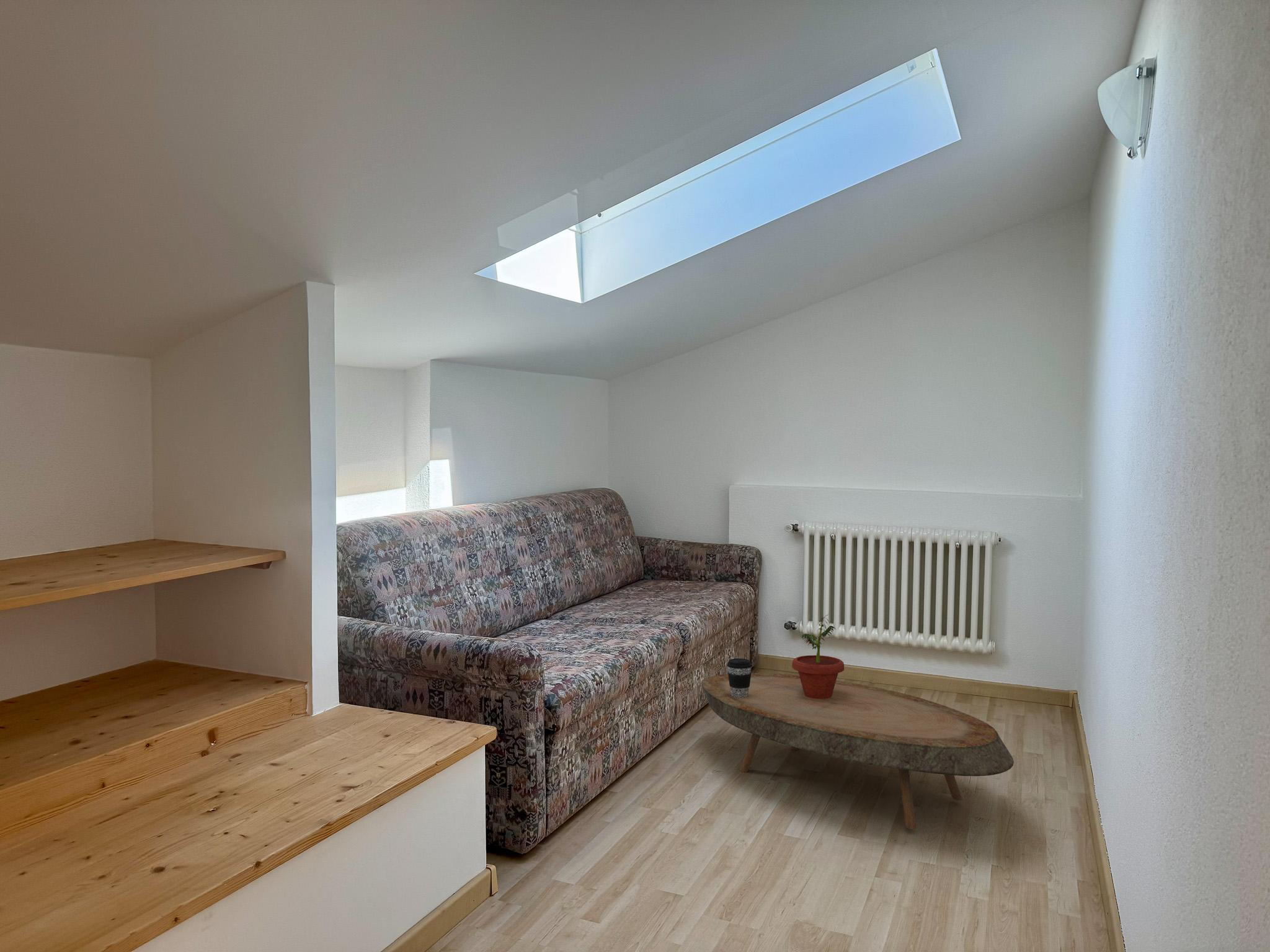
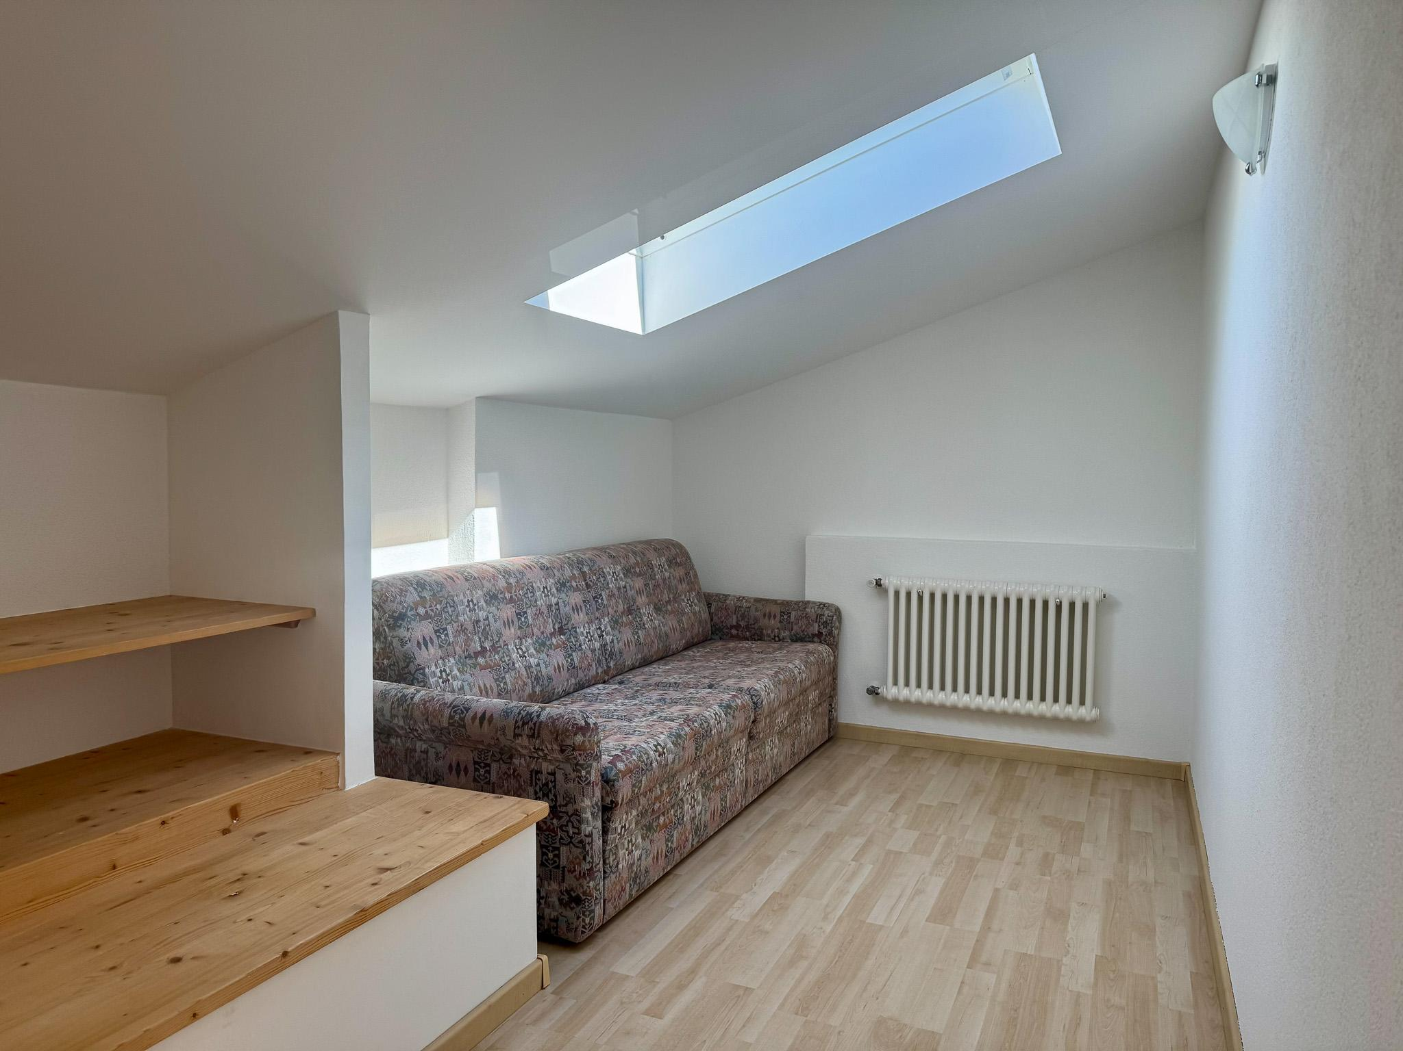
- coffee table (840, 744)
- potted plant (818, 654)
- coffee cup (739, 677)
